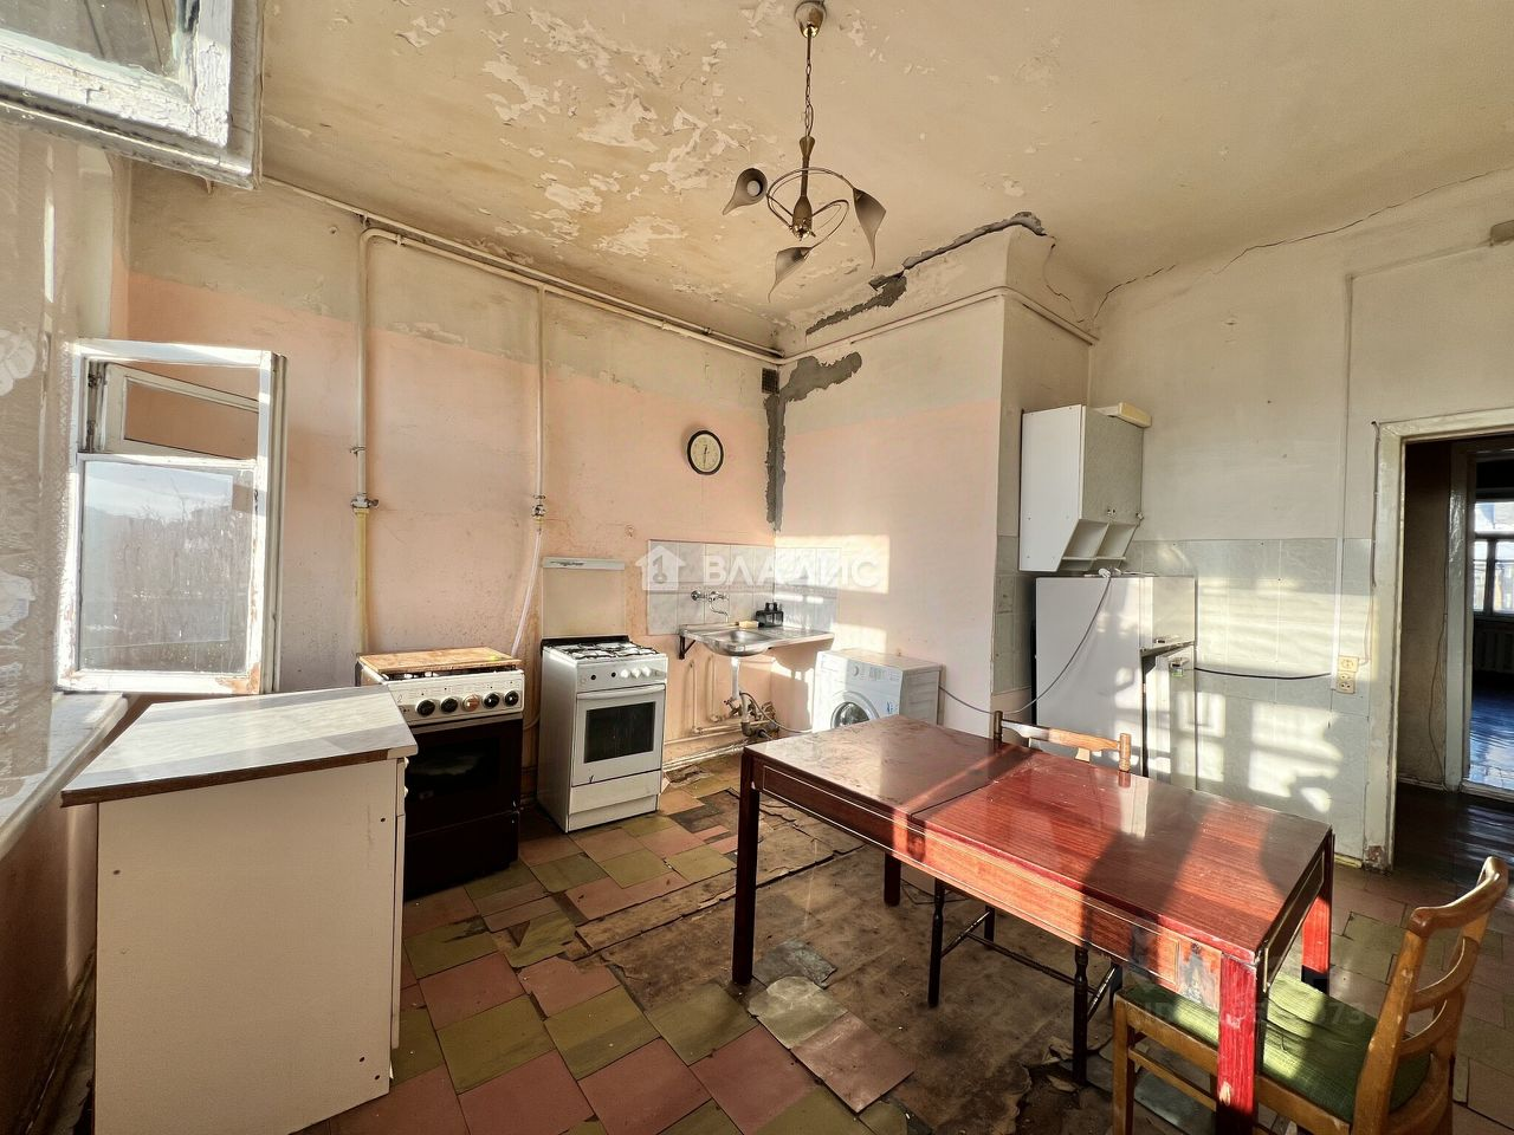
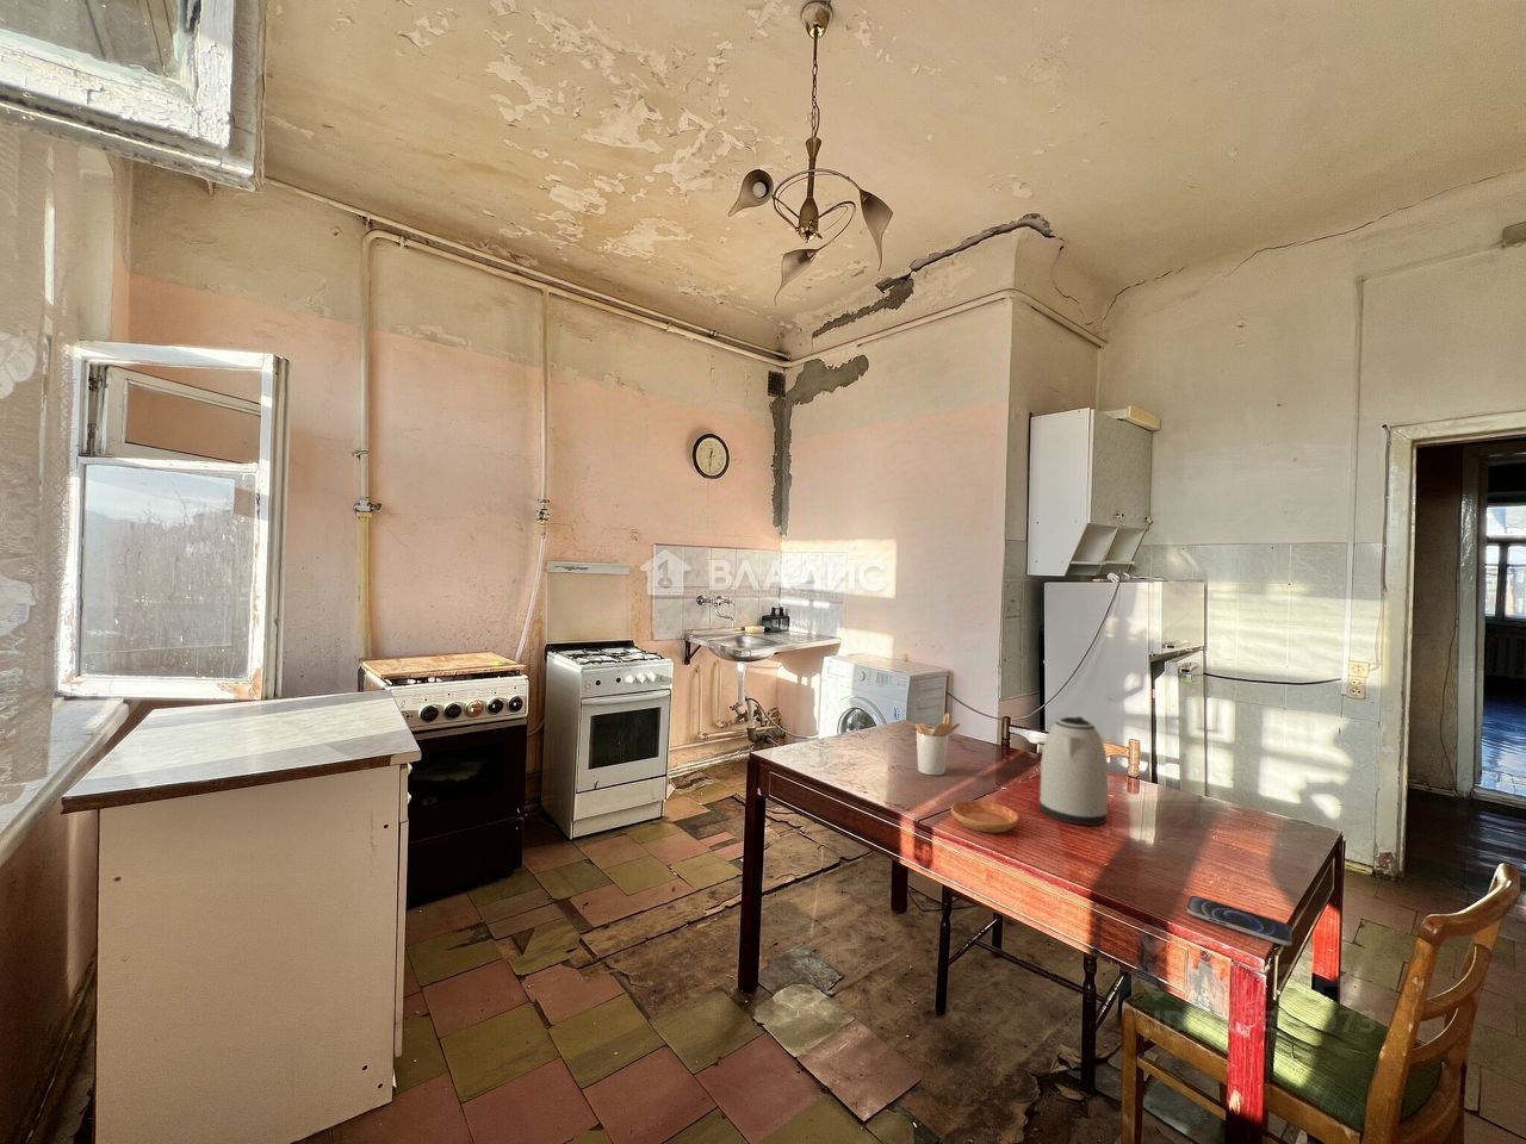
+ smartphone (1238, 919)
+ saucer (984, 816)
+ utensil holder (937, 744)
+ kettle (1075, 763)
